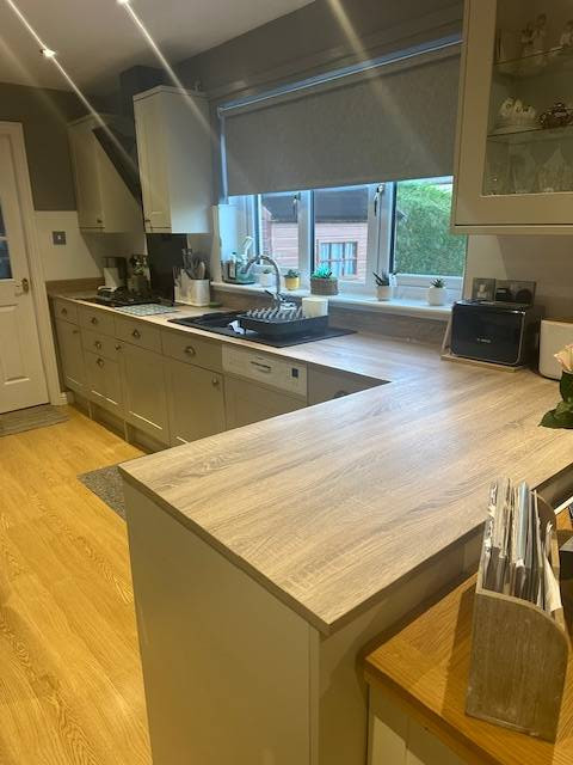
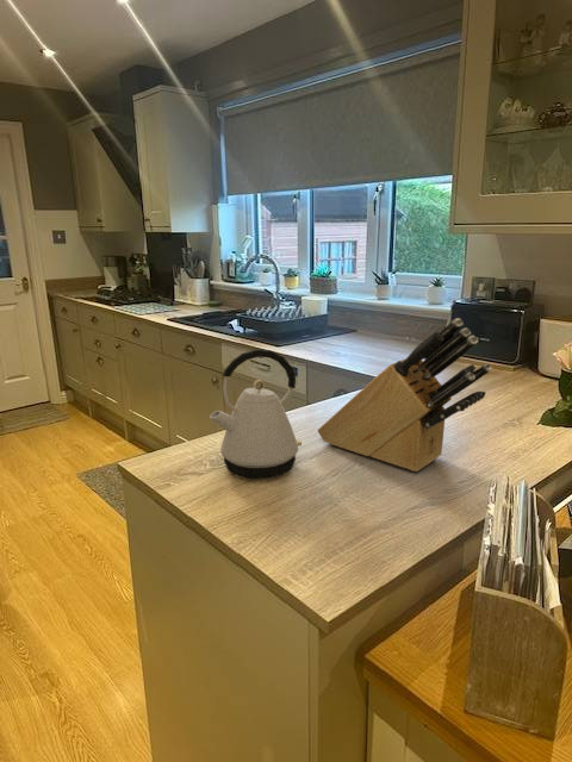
+ kettle (256, 410)
+ knife block (398, 387)
